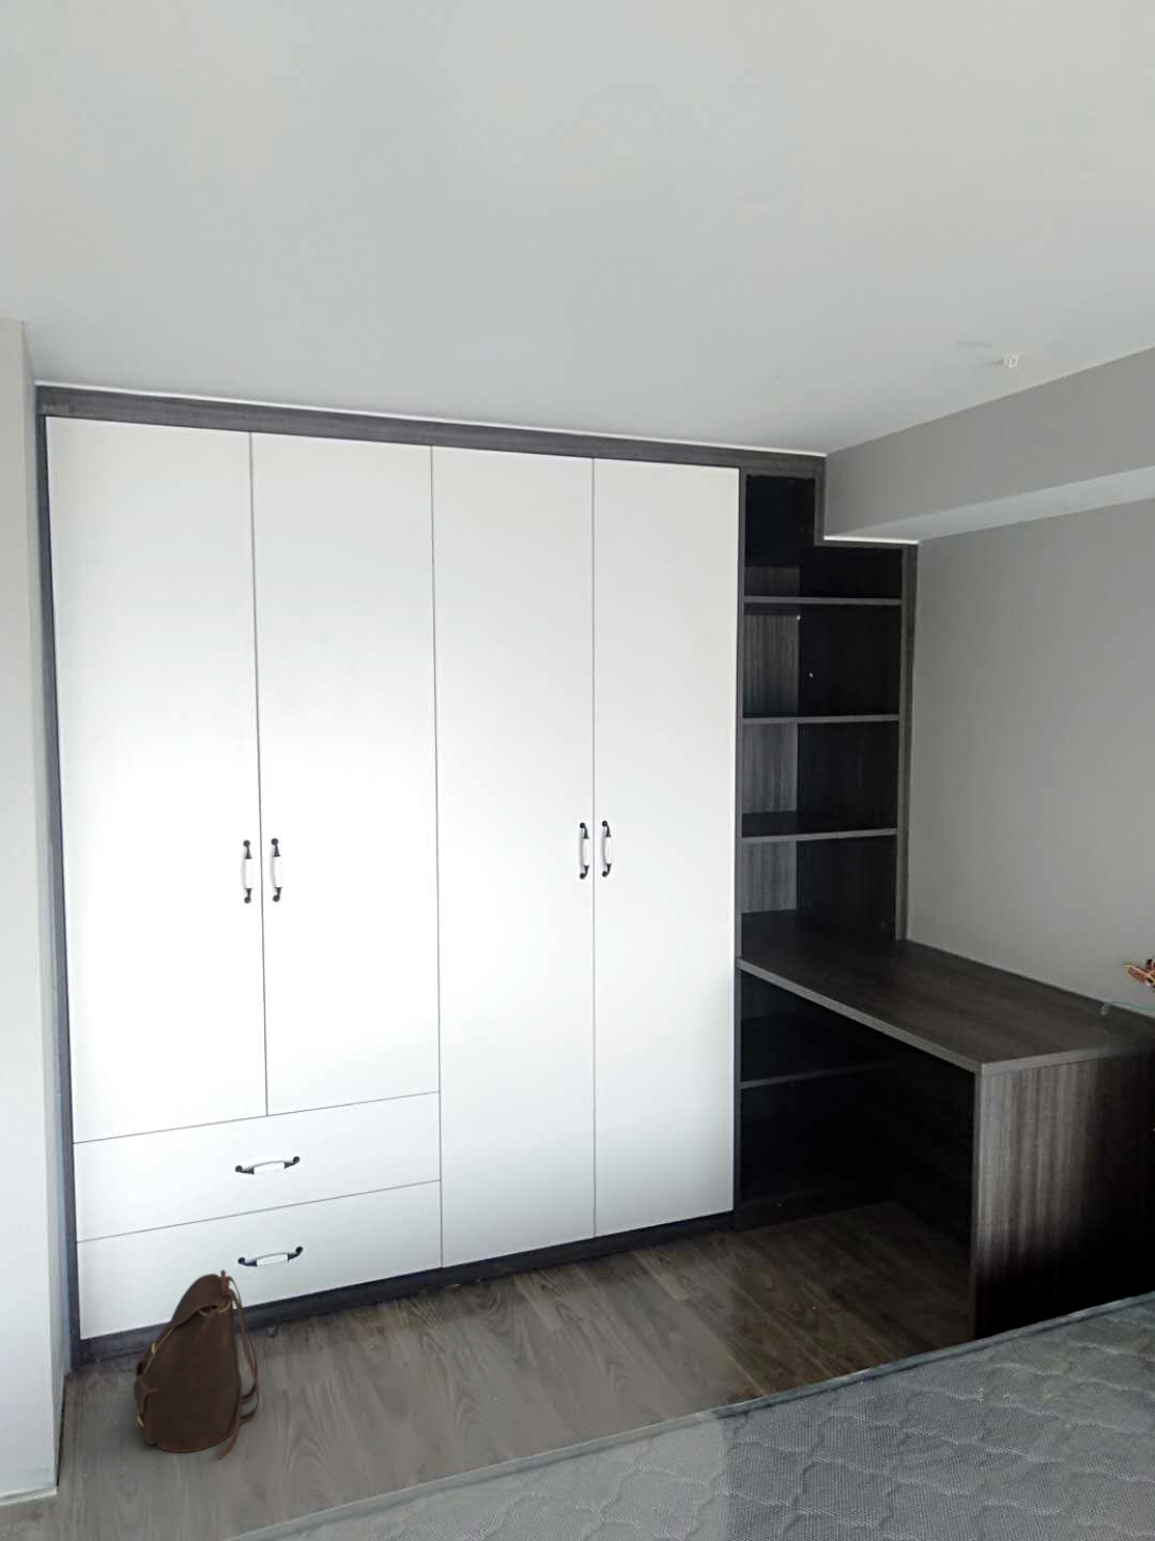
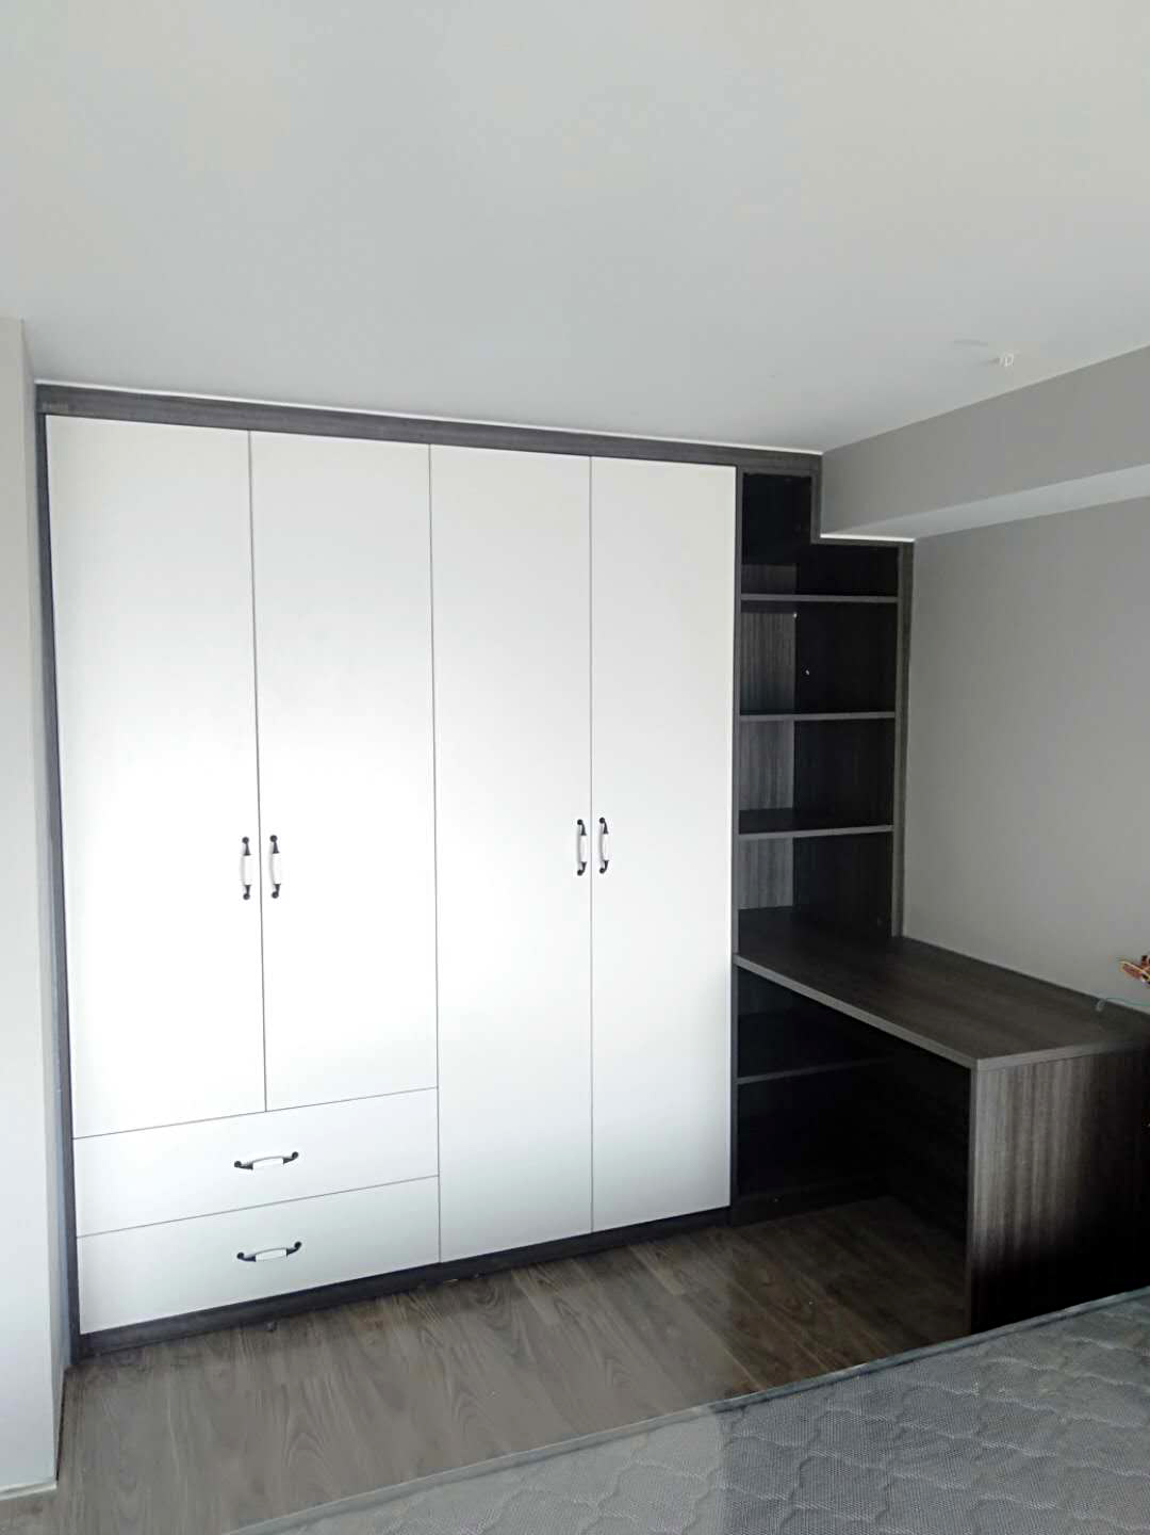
- backpack (197, 1347)
